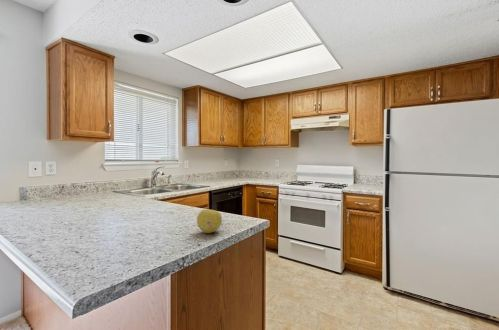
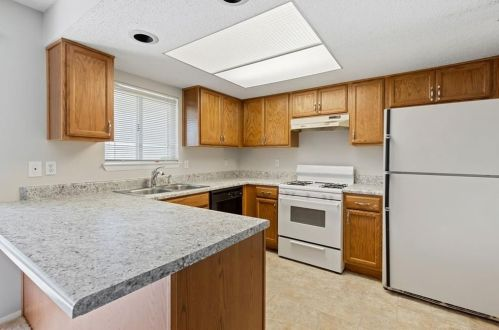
- fruit (209, 220)
